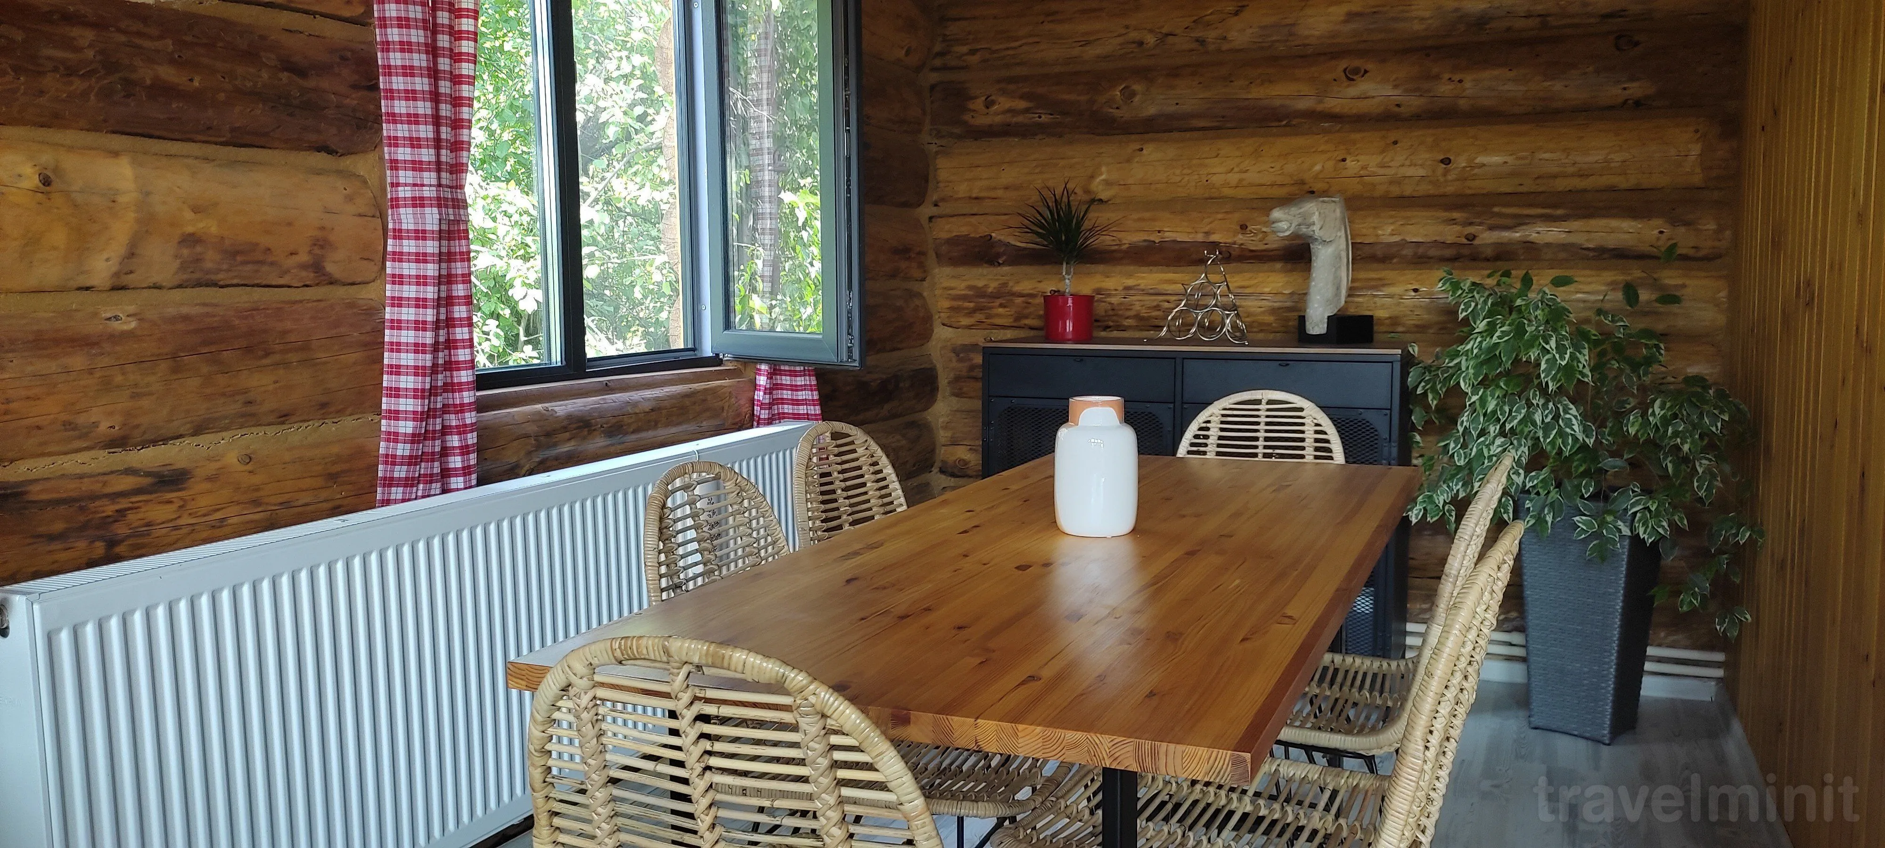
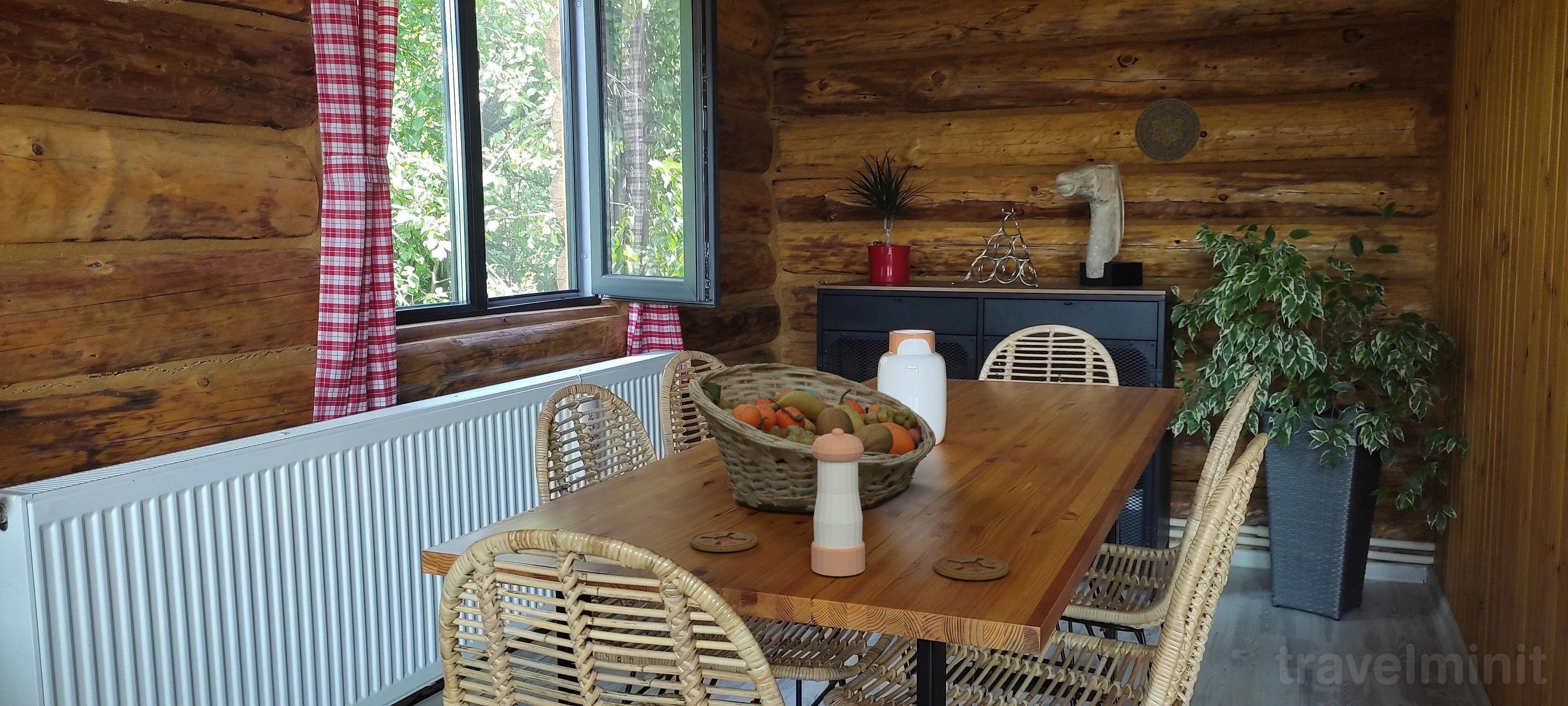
+ decorative plate (1167, 130)
+ coaster (724, 540)
+ coaster (971, 567)
+ fruit basket (813, 431)
+ pepper shaker (838, 499)
